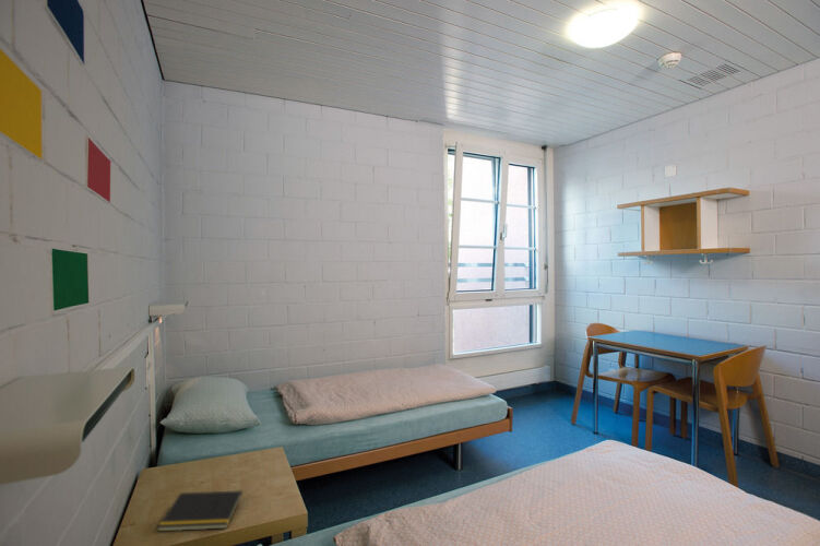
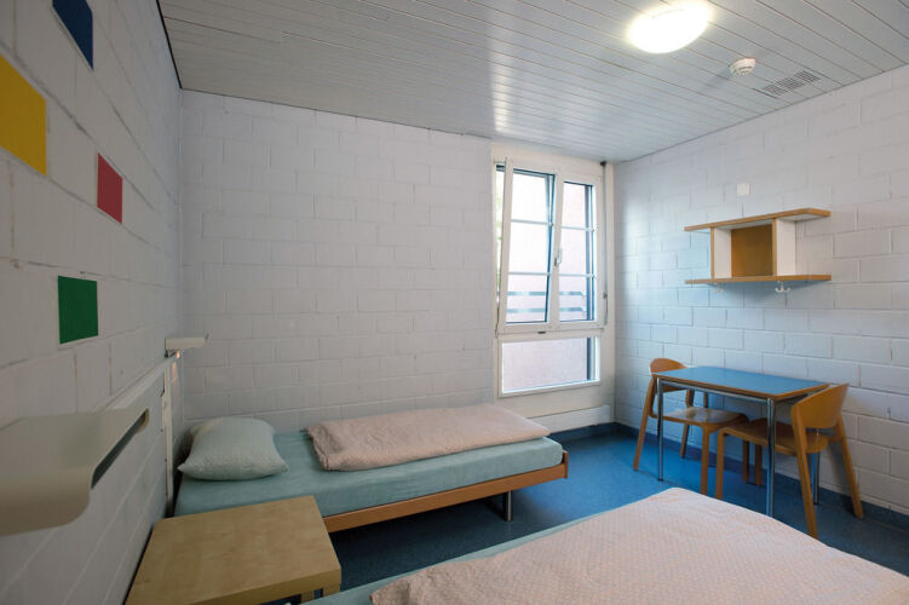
- notepad (202, 509)
